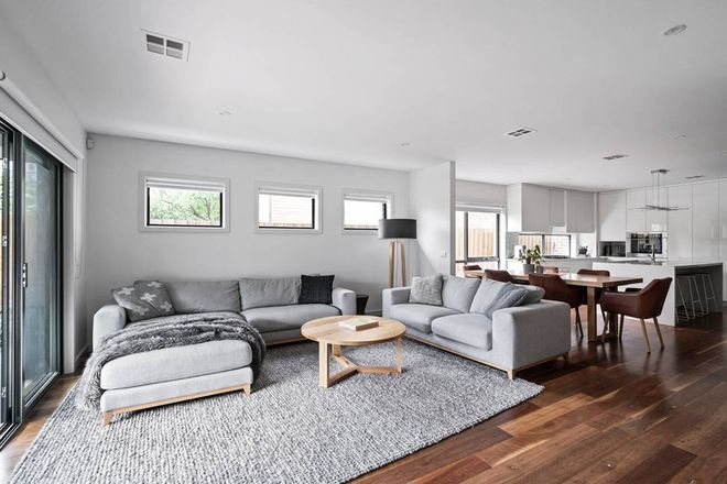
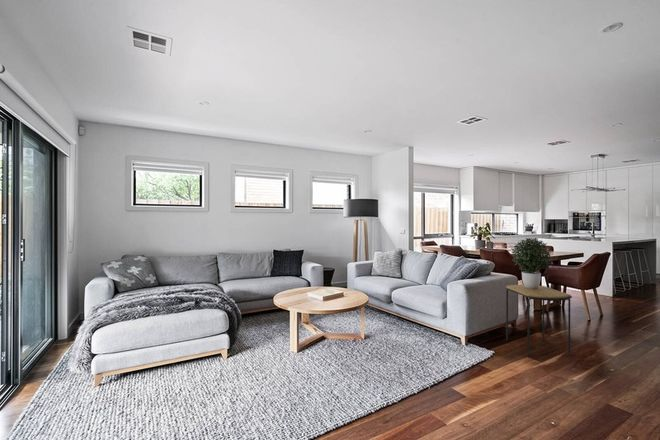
+ potted plant (530, 262)
+ side table (543, 318)
